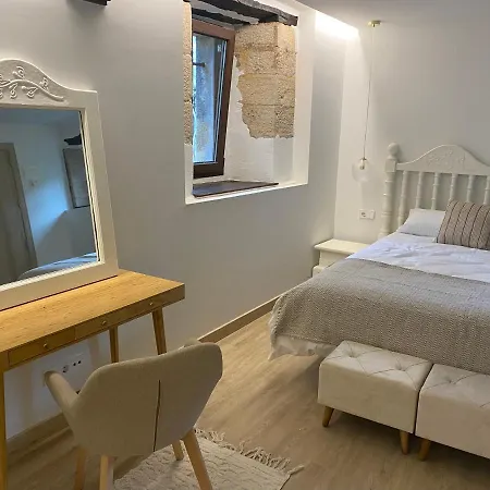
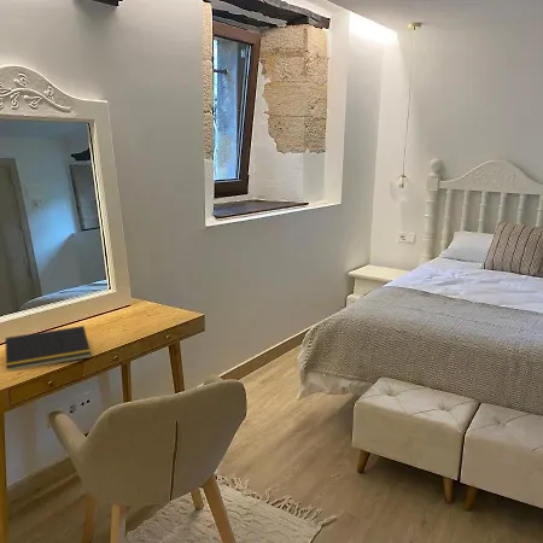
+ notepad (47, 346)
